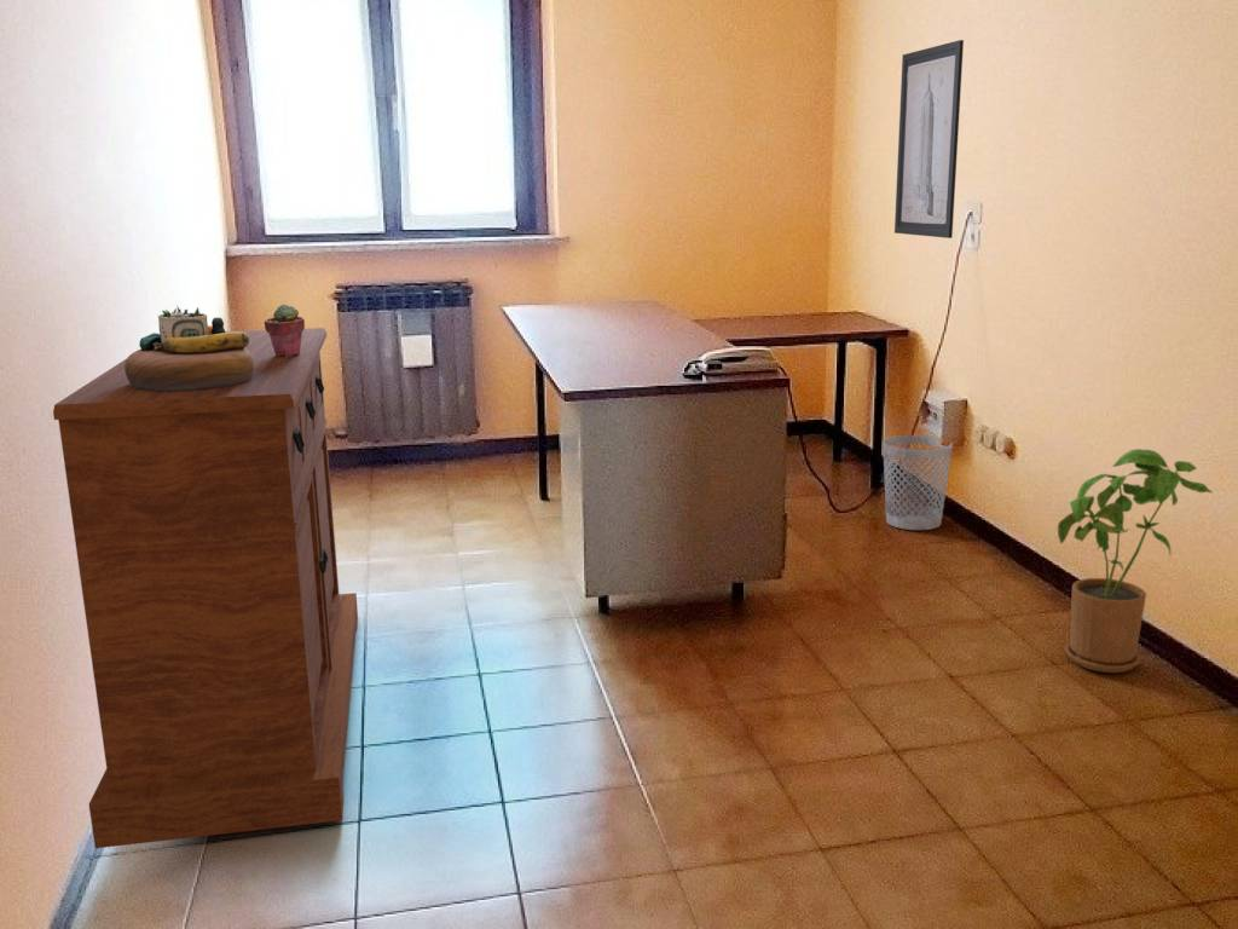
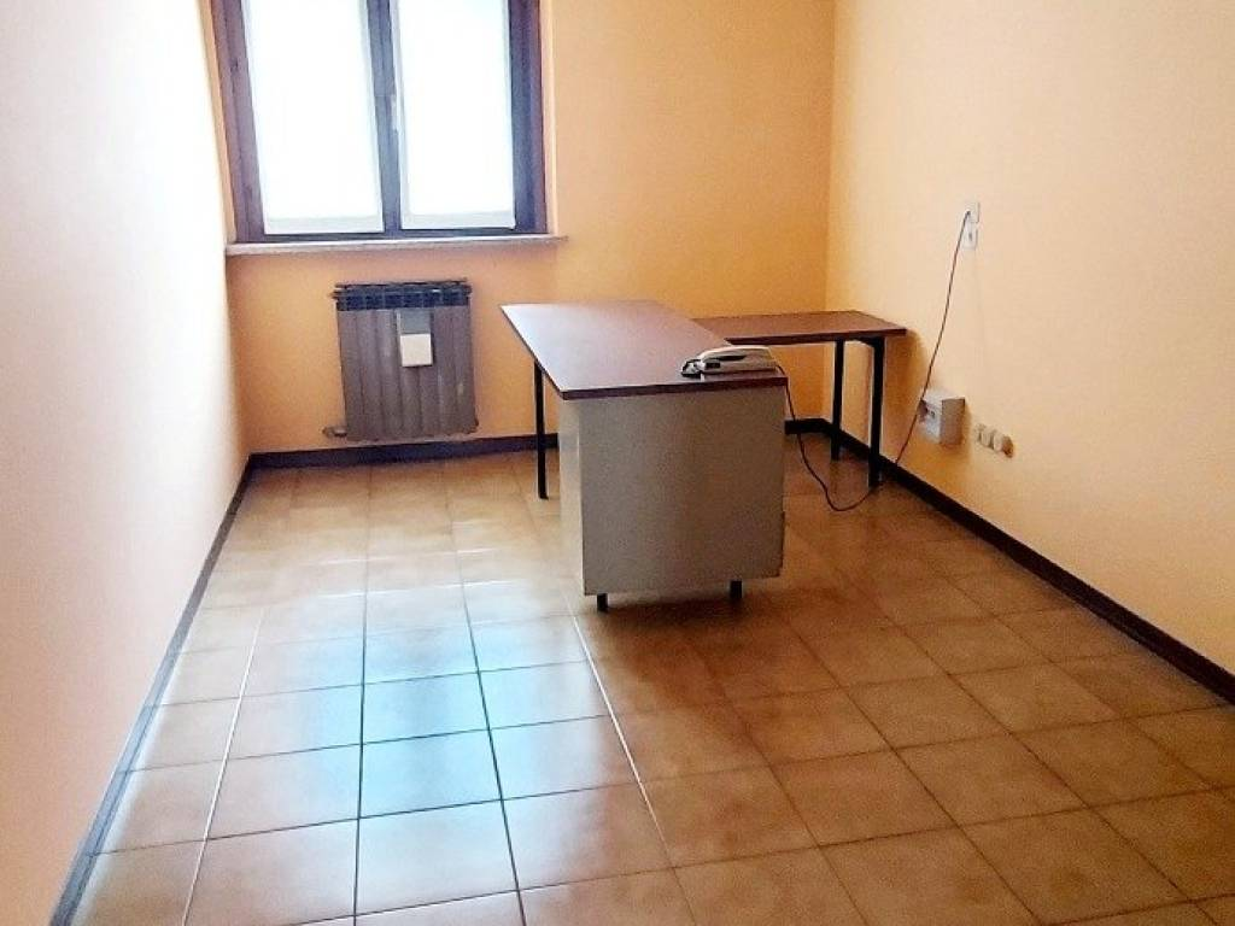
- wastebasket (915, 483)
- wall art (926, 143)
- potted succulent (284, 328)
- decorative bowl (187, 342)
- sideboard (236, 543)
- house plant (1109, 560)
